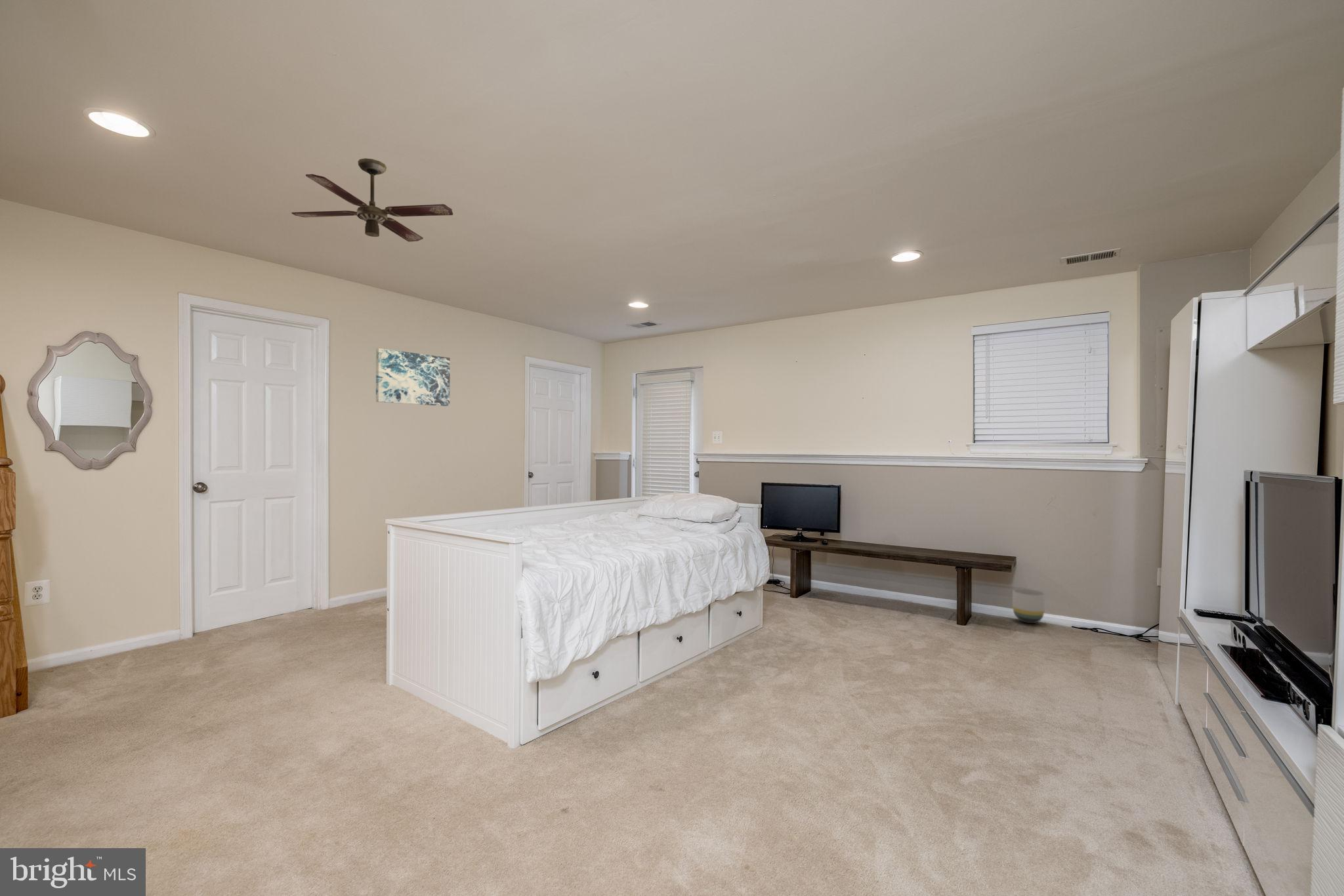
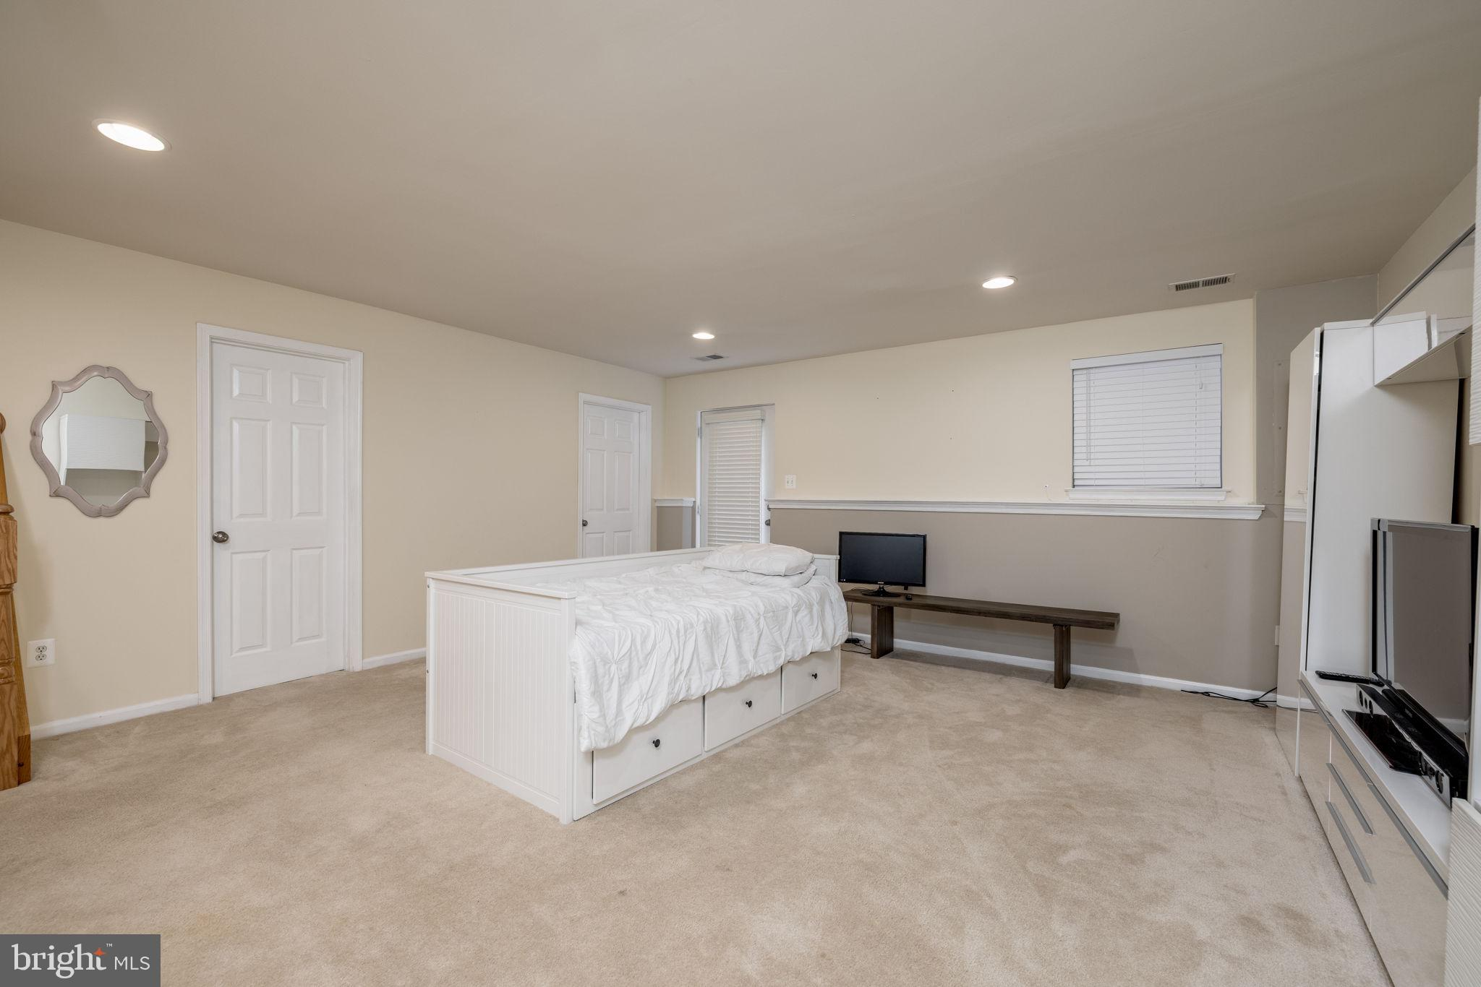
- planter (1028, 607)
- ceiling fan (372, 200)
- wall art (414, 378)
